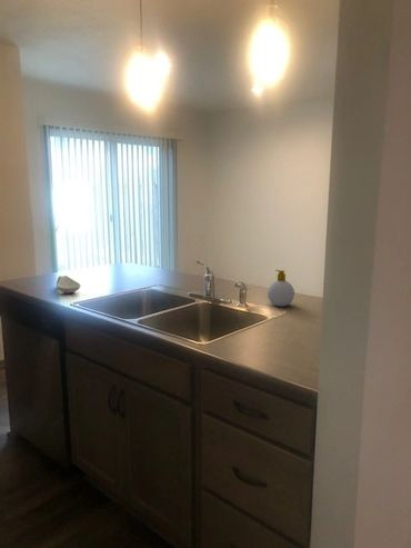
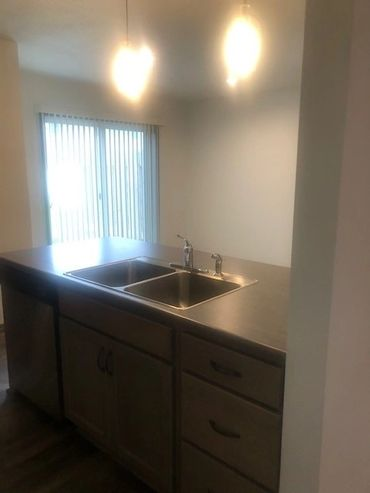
- spoon rest (66, 283)
- soap bottle (280, 288)
